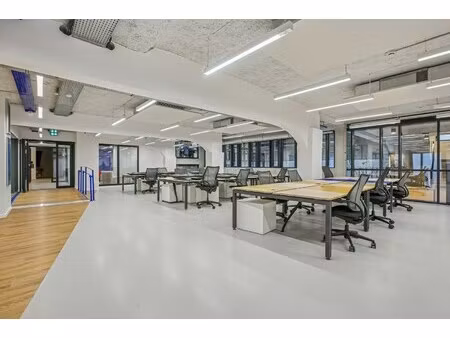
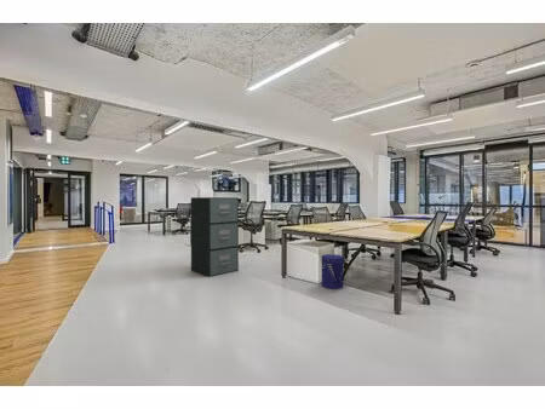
+ filing cabinet (214, 234)
+ waste bin (332, 270)
